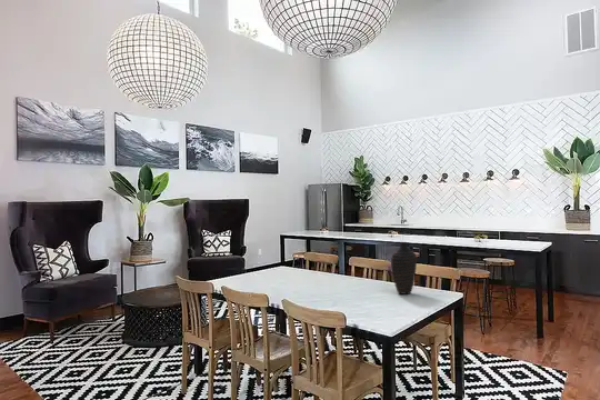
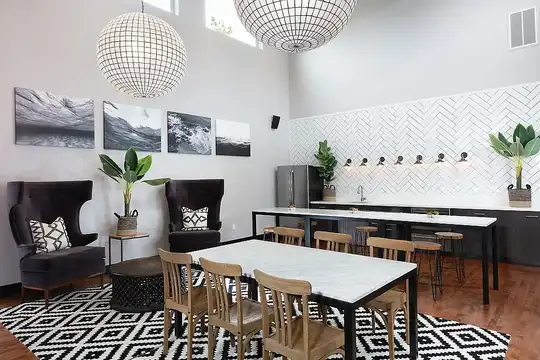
- decorative vase (403, 268)
